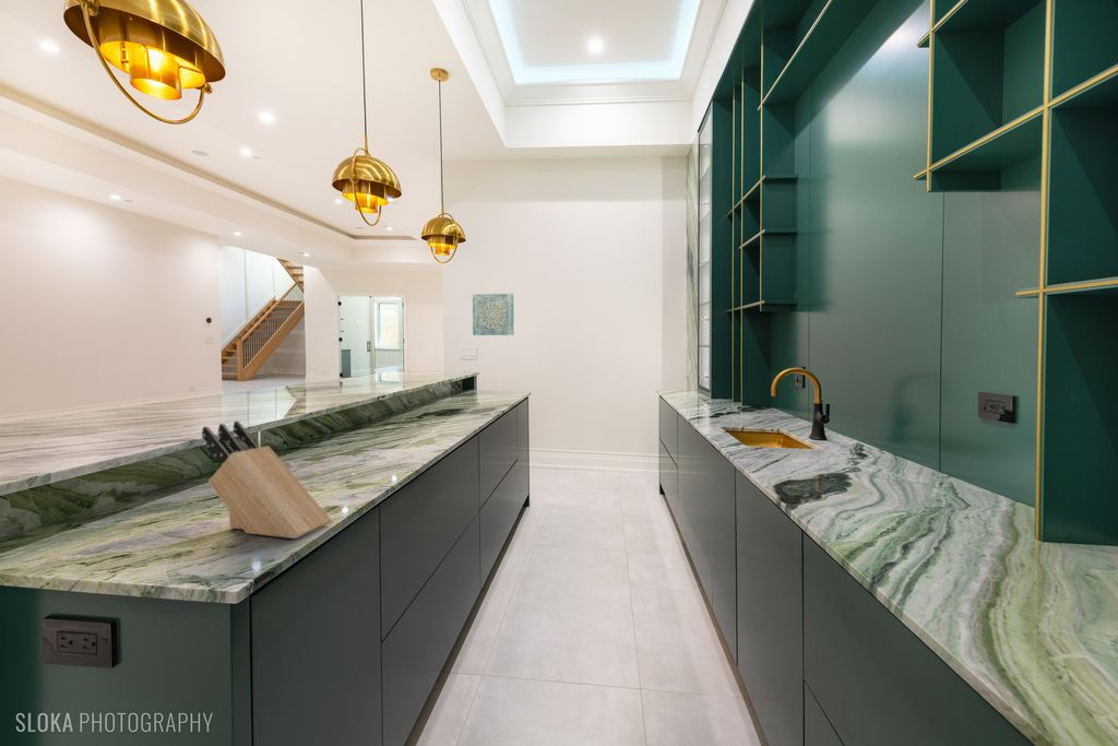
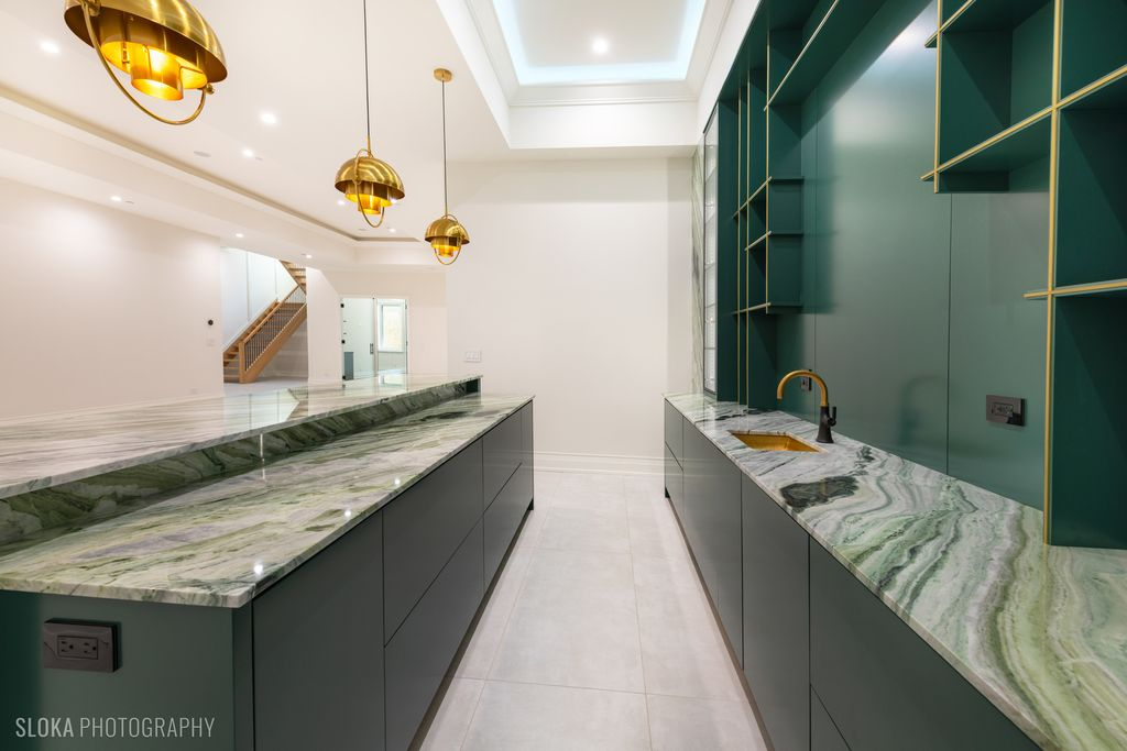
- knife block (262, 475)
- wall art (492, 313)
